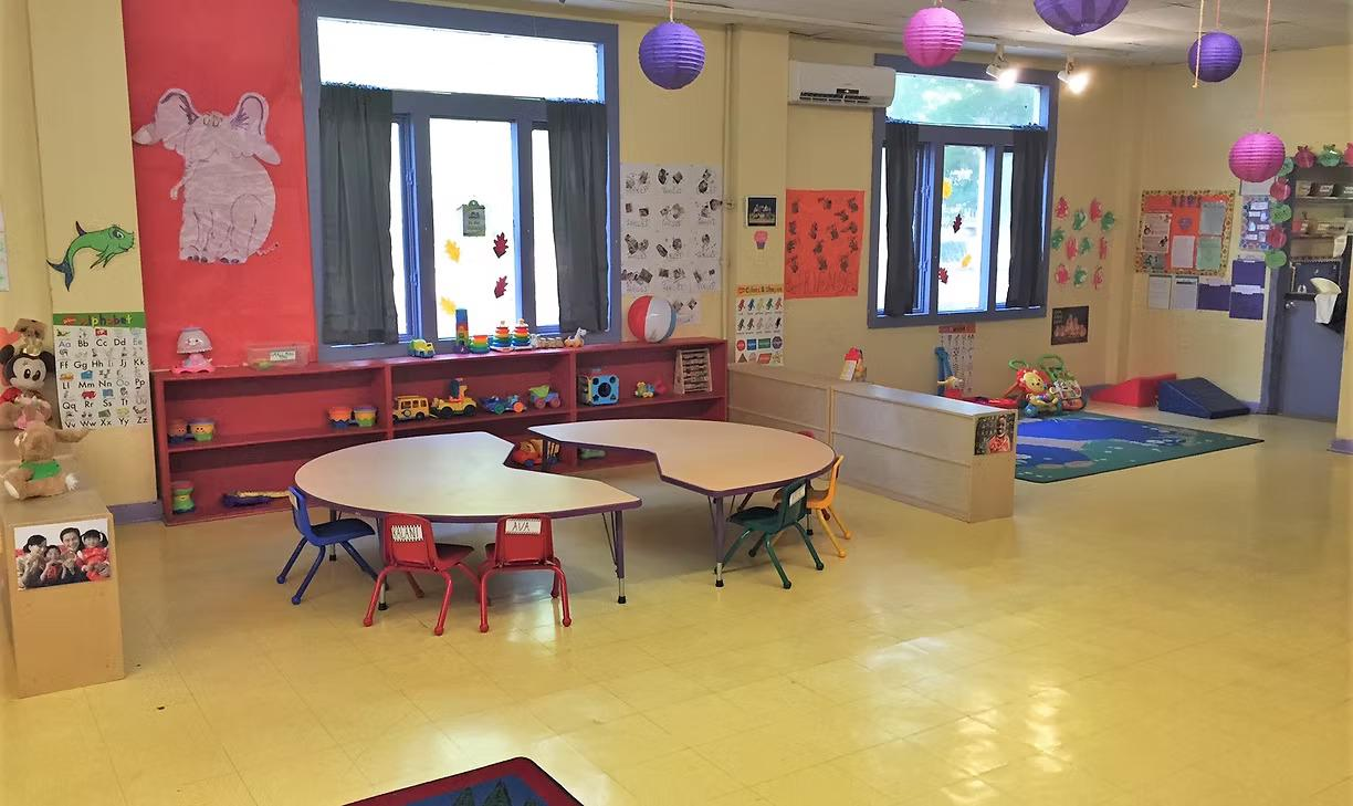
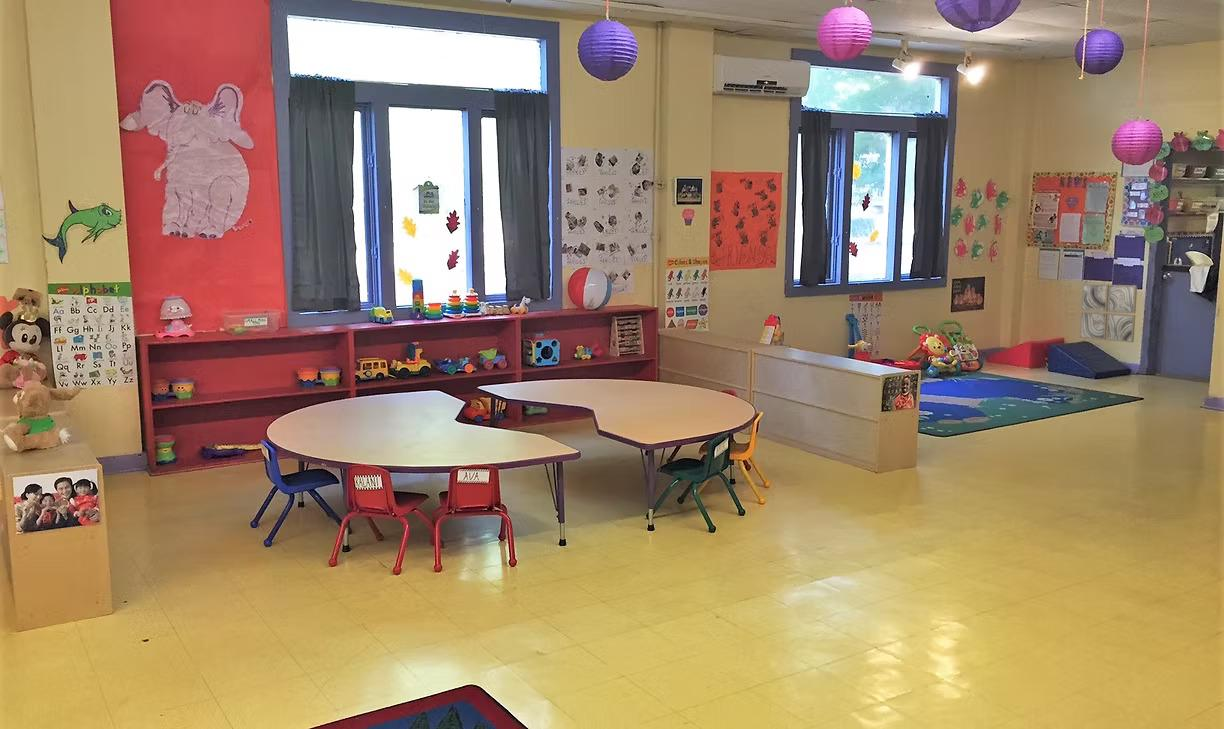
+ wall art (1107, 311)
